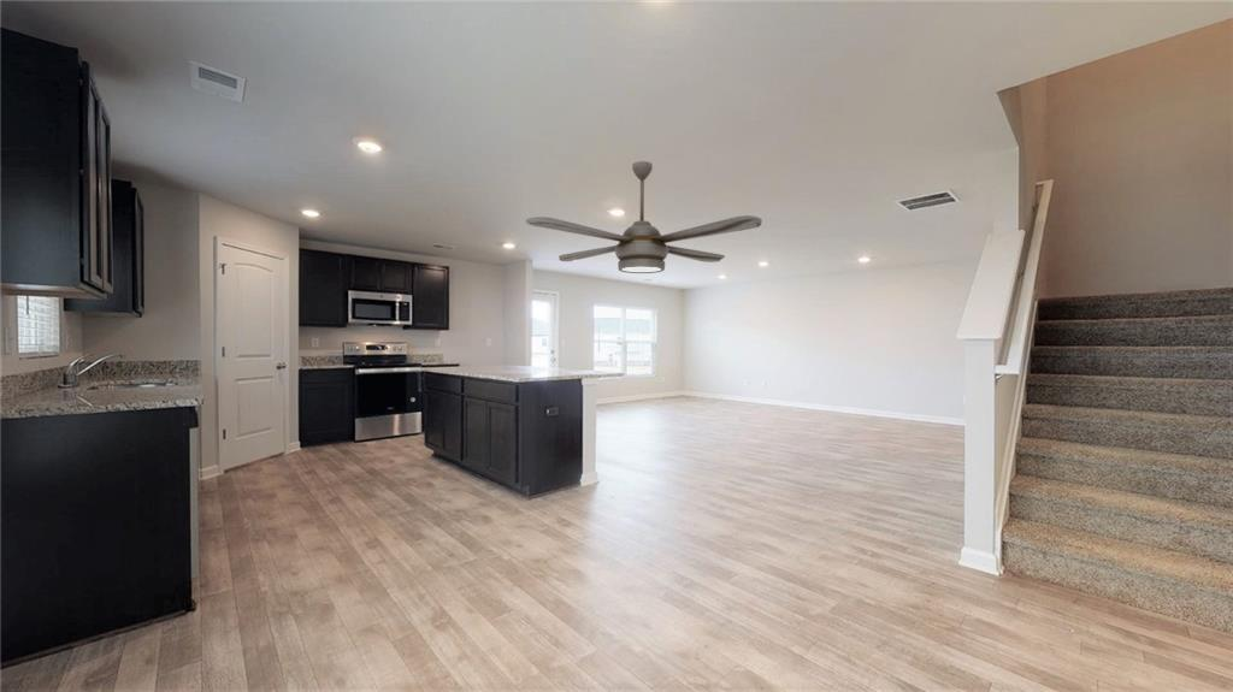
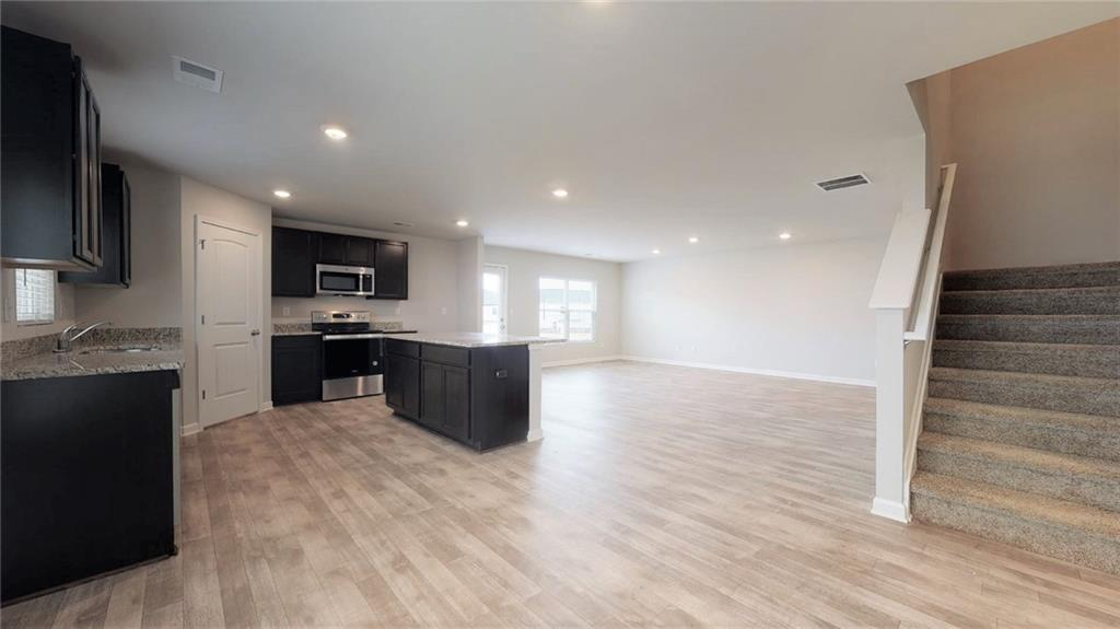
- ceiling fan (642, 217)
